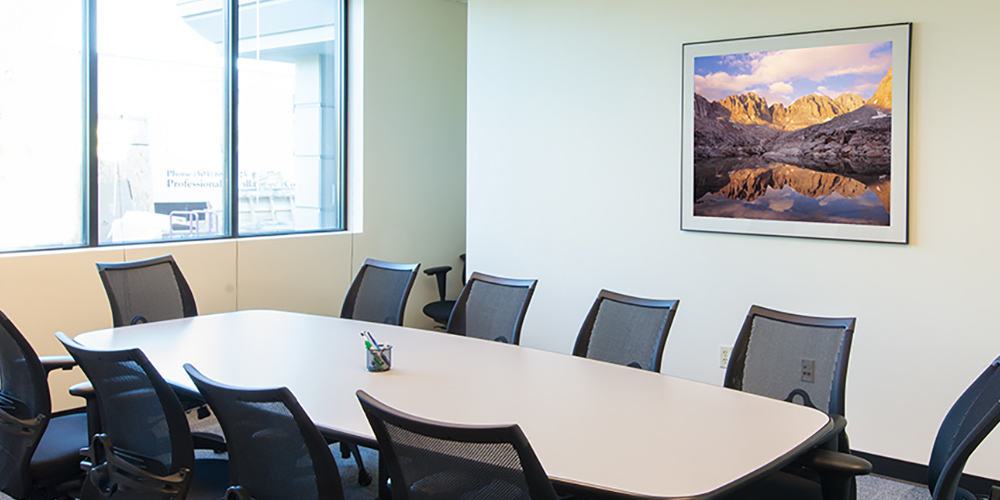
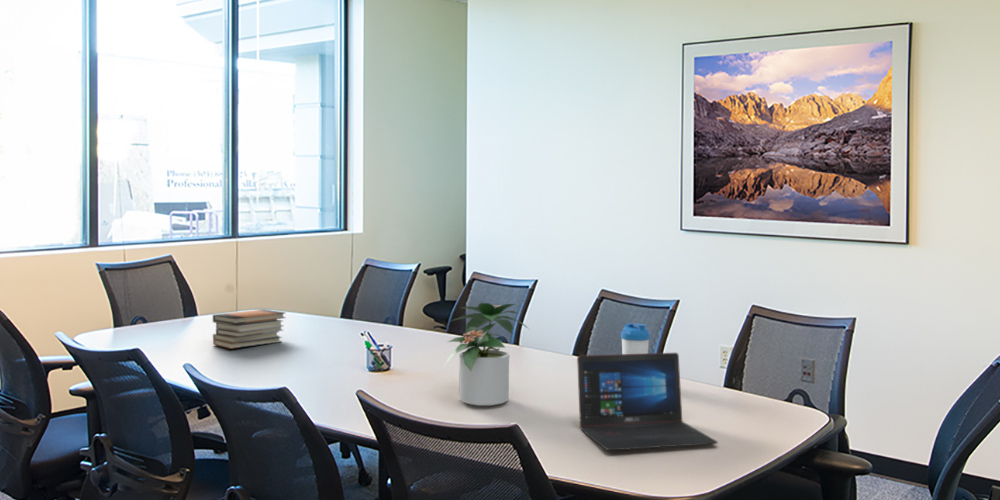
+ laptop (645, 398)
+ potted plant (486, 350)
+ water bottle (635, 353)
+ book stack (249, 328)
